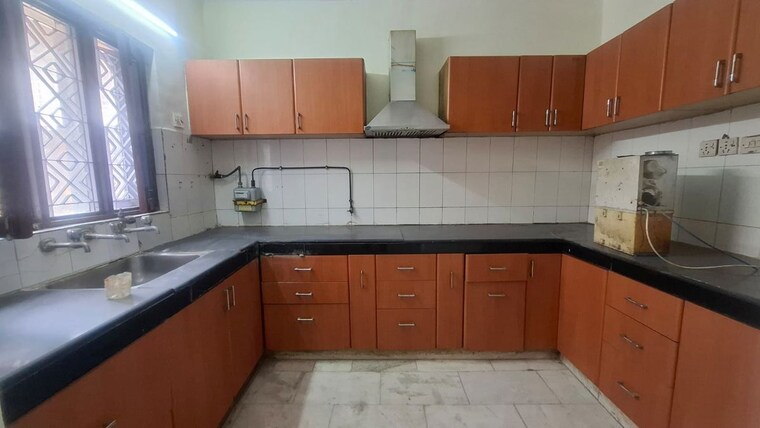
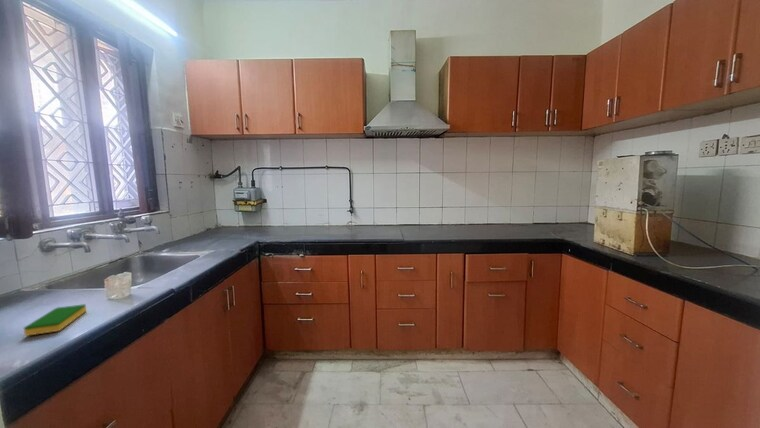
+ dish sponge (57, 318)
